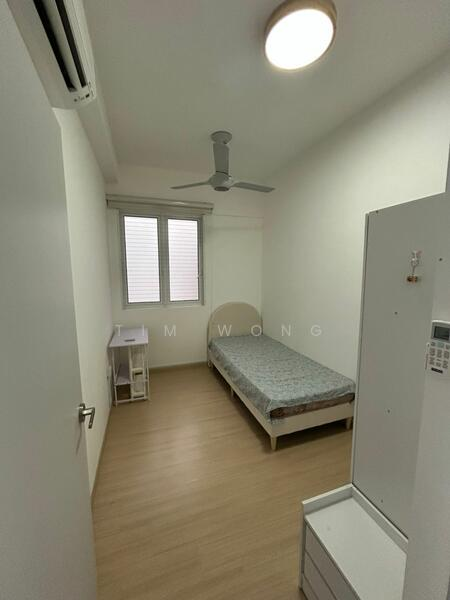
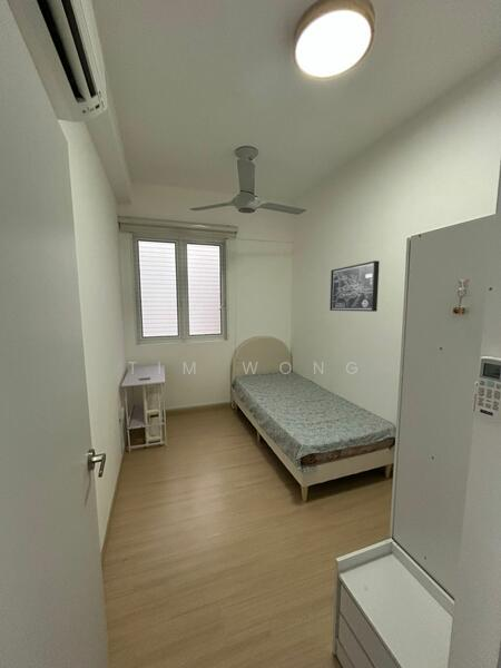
+ wall art (351, 288)
